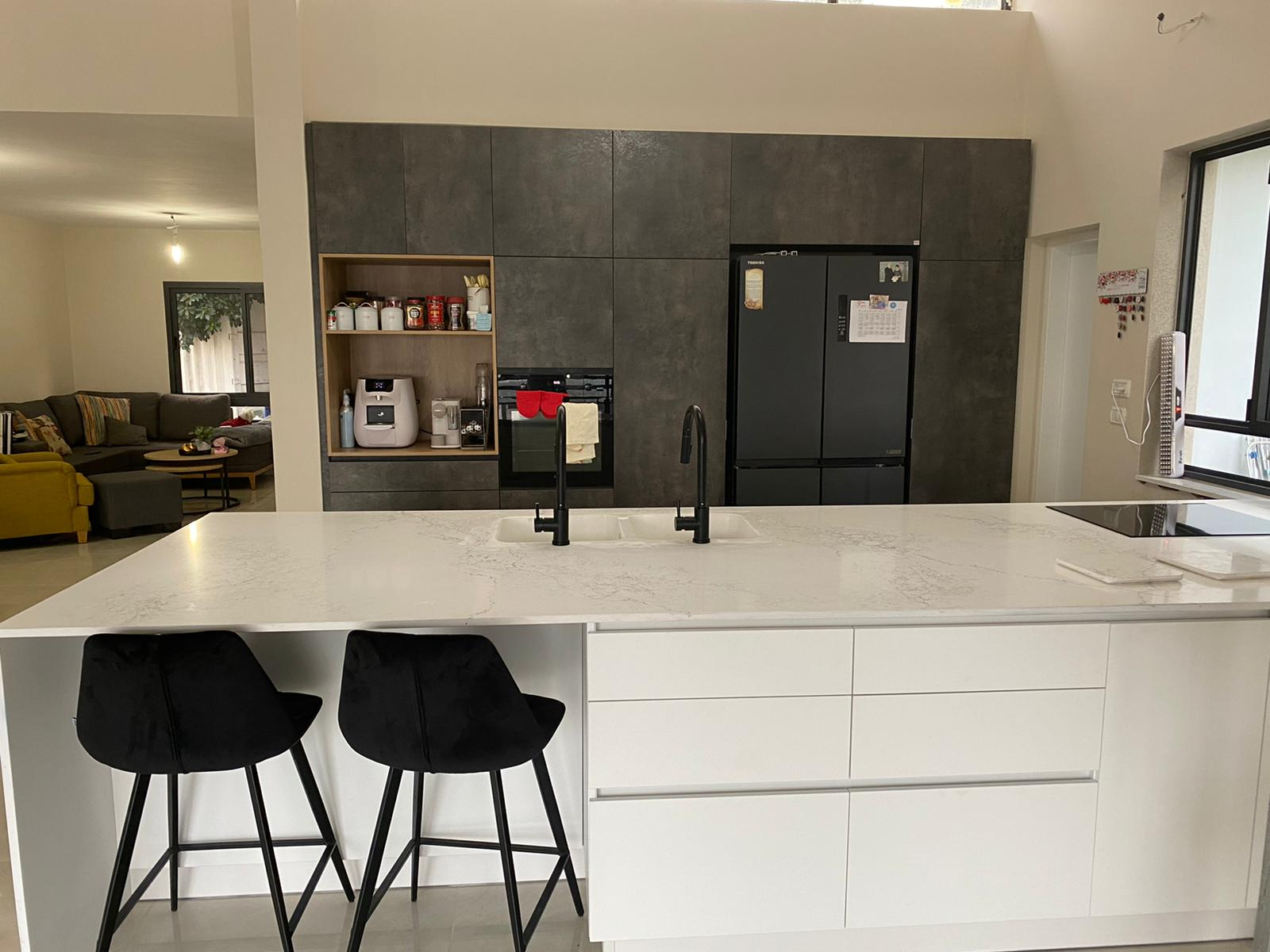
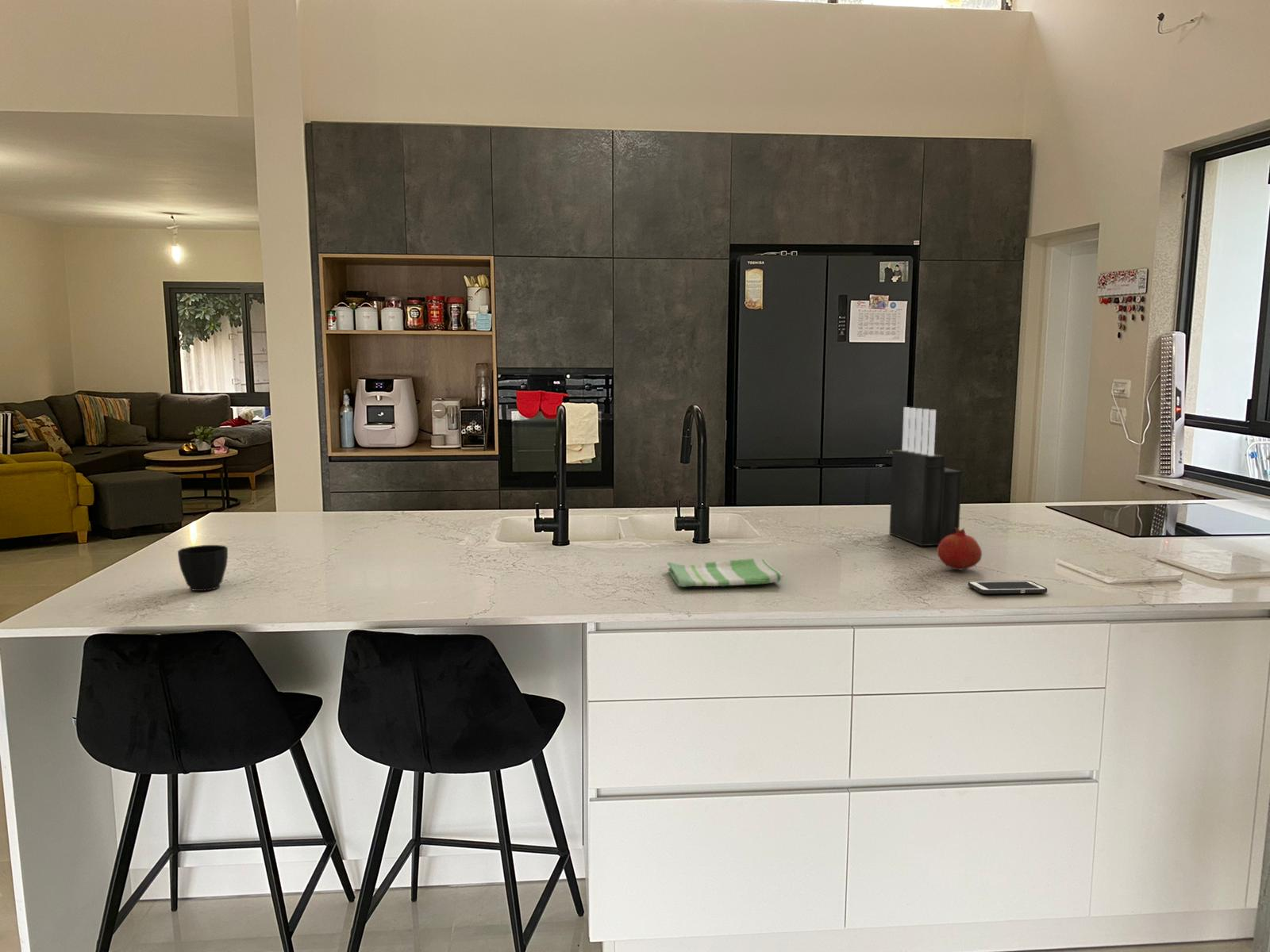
+ fruit (959, 547)
+ knife block (929, 474)
+ cell phone (1006, 587)
+ dish towel (723, 572)
+ cup (206, 567)
